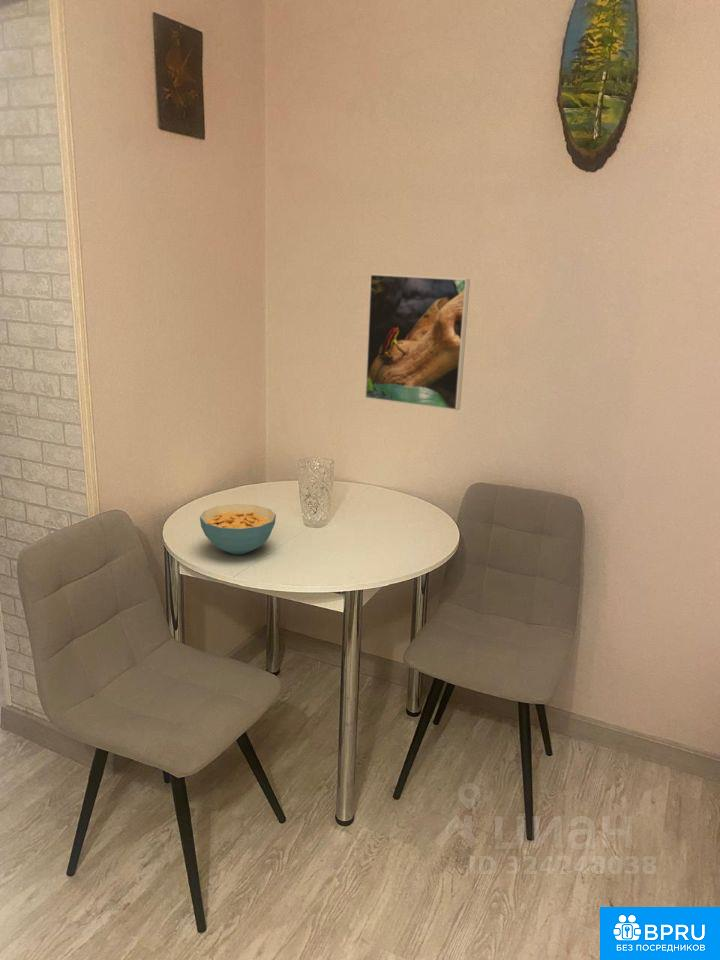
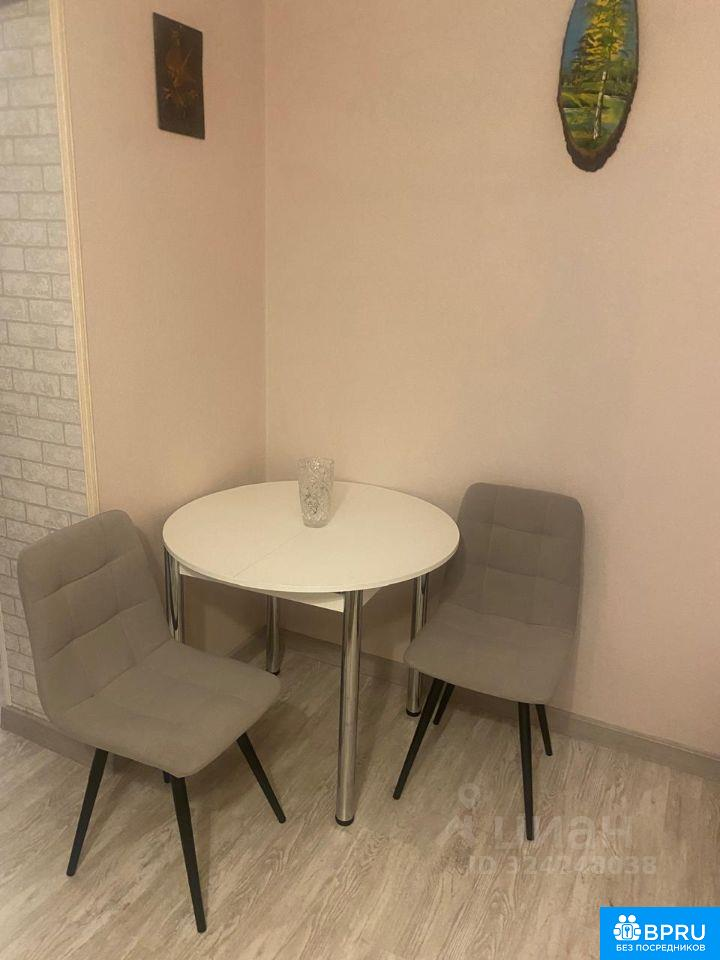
- cereal bowl (238, 533)
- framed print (414, 341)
